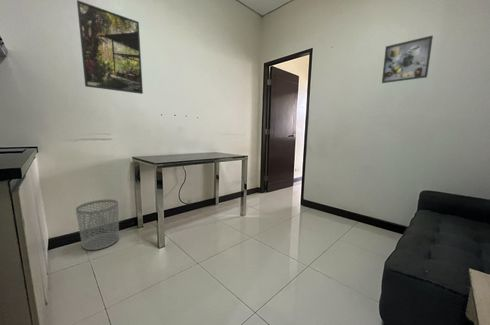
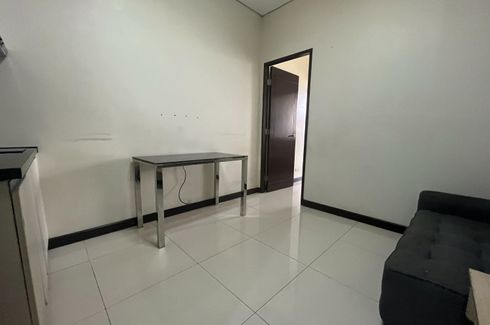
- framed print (405, 61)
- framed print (113, 52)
- waste bin (99, 223)
